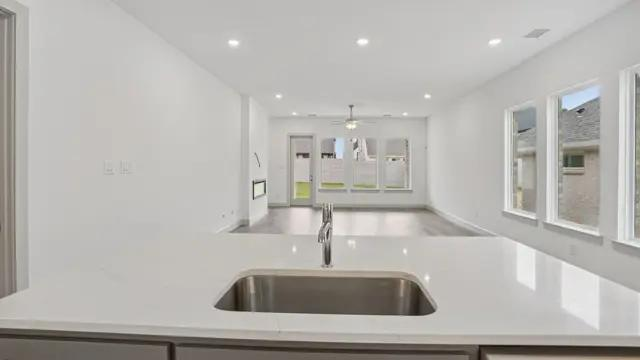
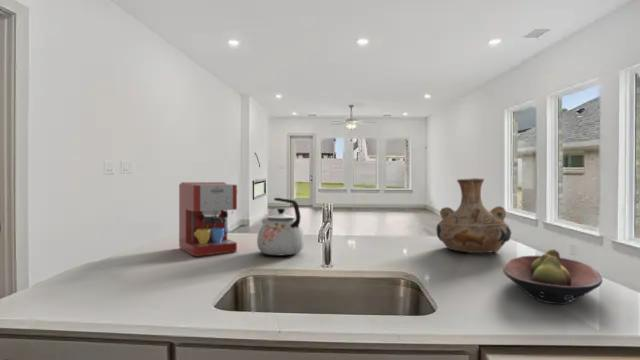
+ coffee maker (207, 215)
+ fruit bowl (549, 271)
+ vase (472, 214)
+ kettle (280, 225)
